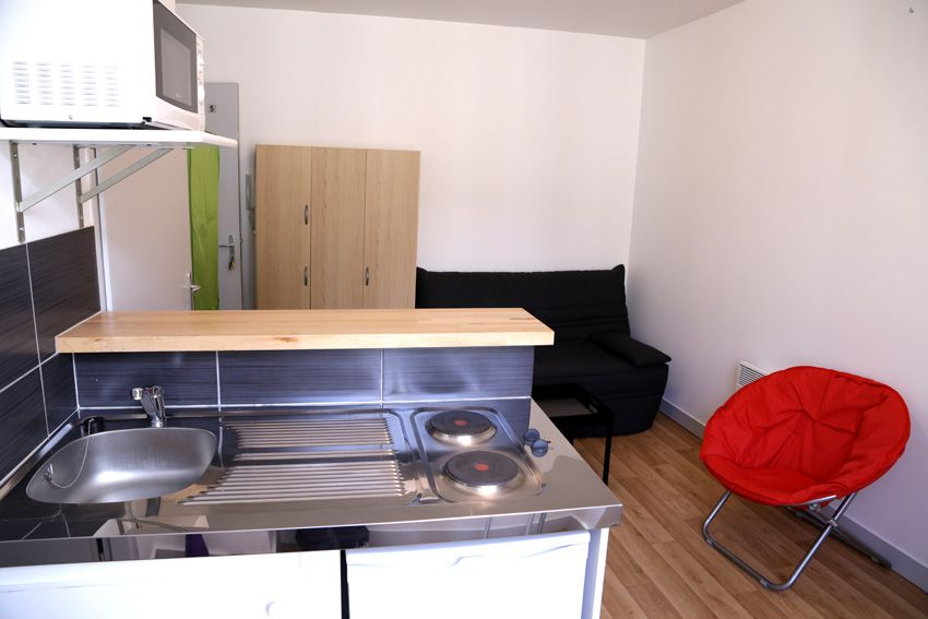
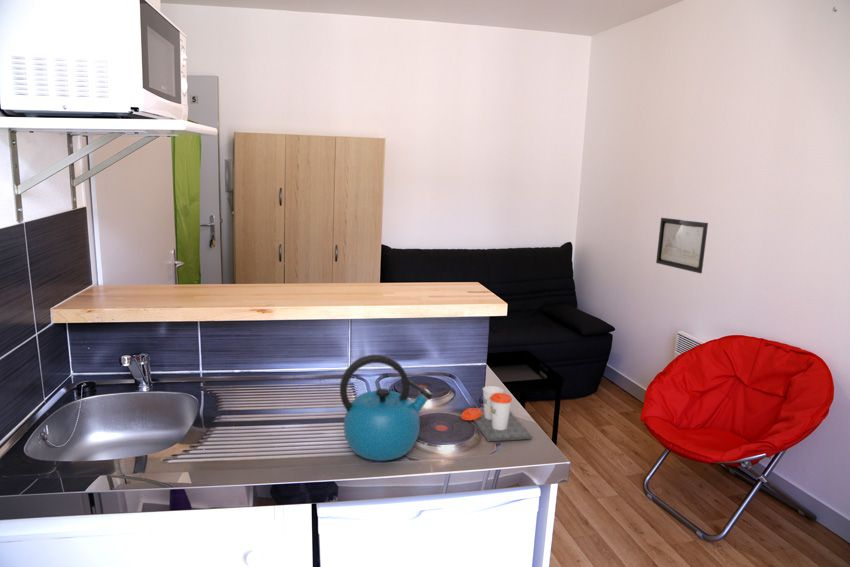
+ cup (493, 408)
+ wall art (680, 244)
+ kettle (386, 402)
